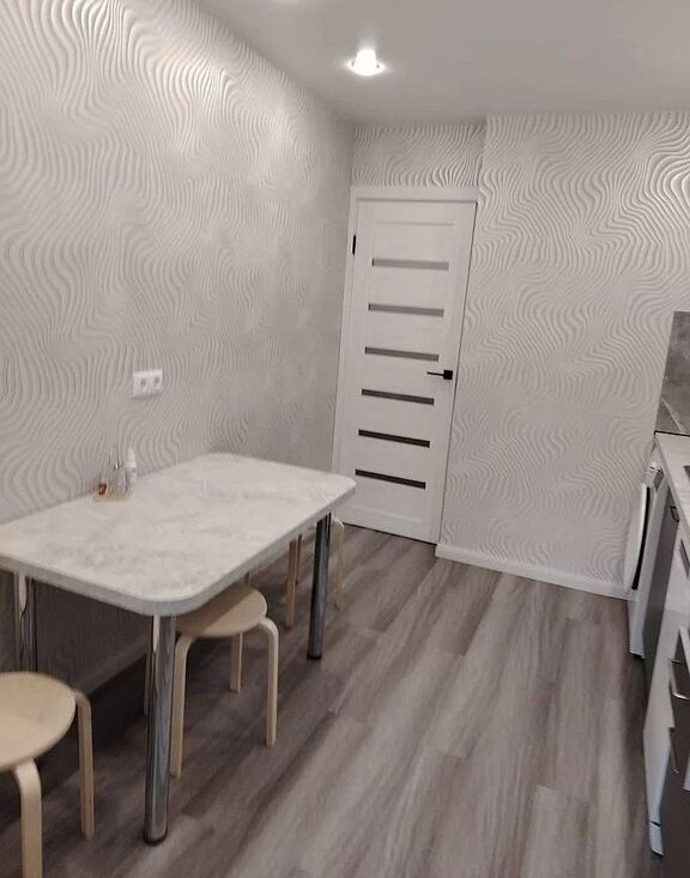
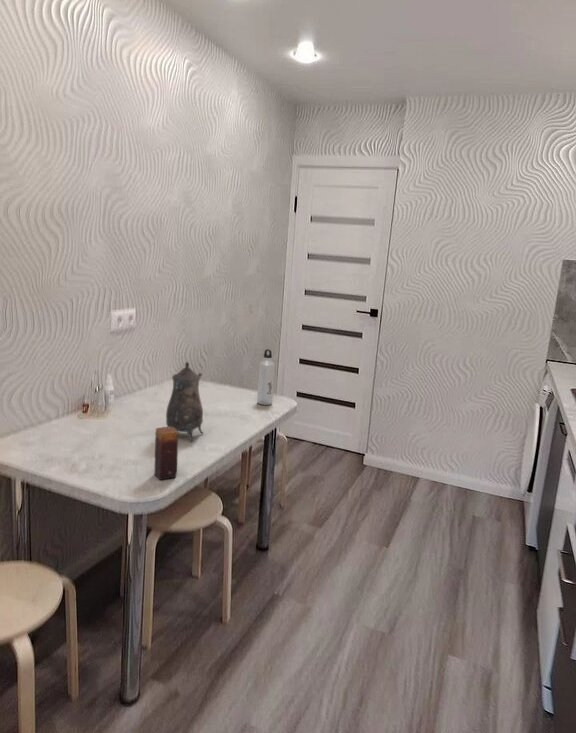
+ water bottle (266, 376)
+ teapot (189, 398)
+ candle (166, 452)
